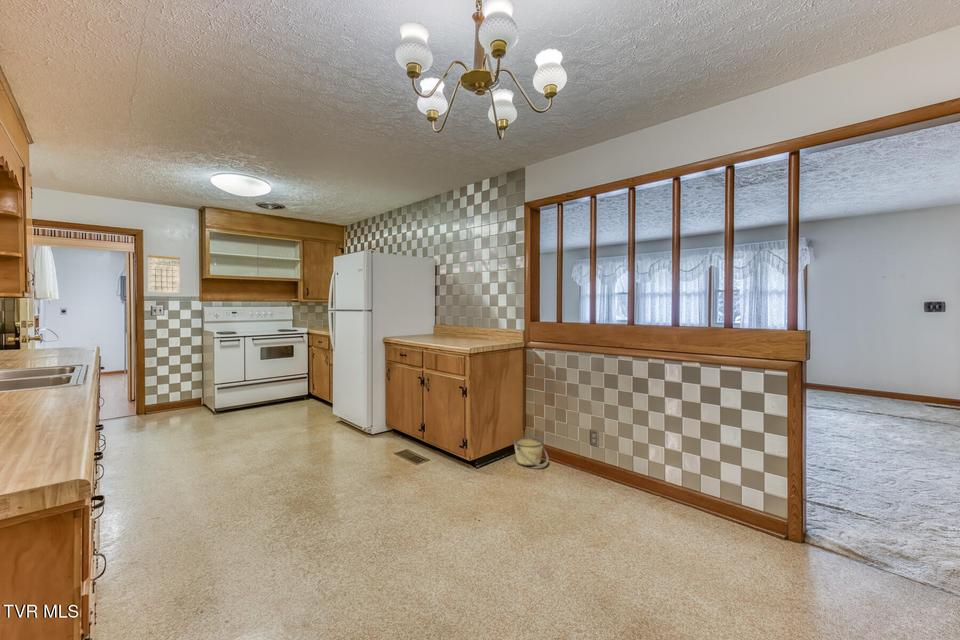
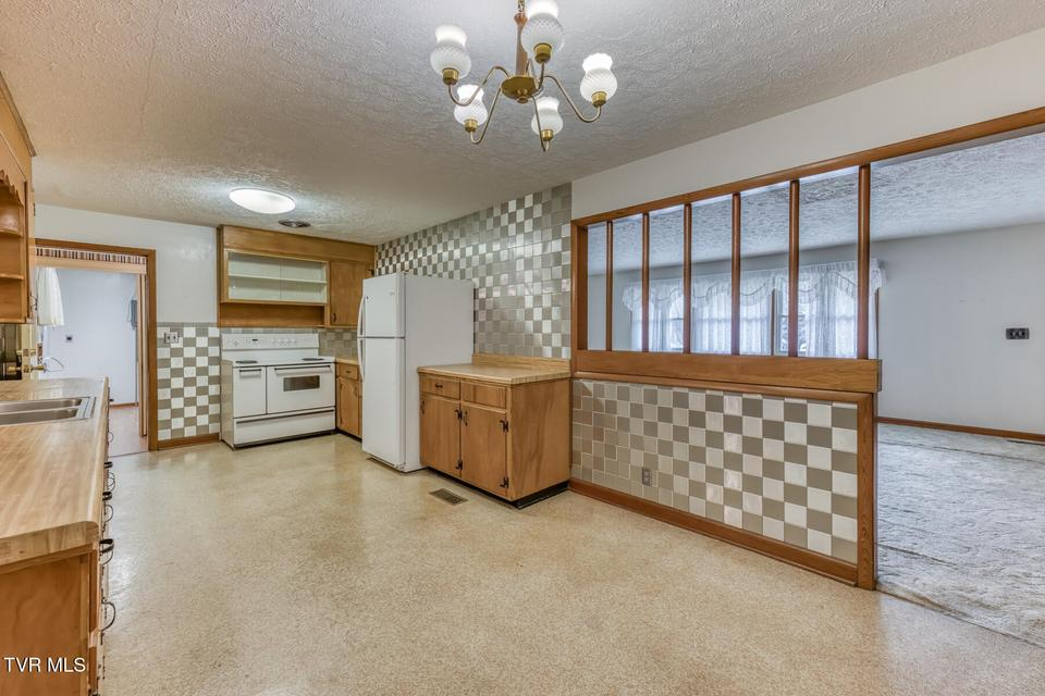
- bucket (531, 452)
- calendar (164, 269)
